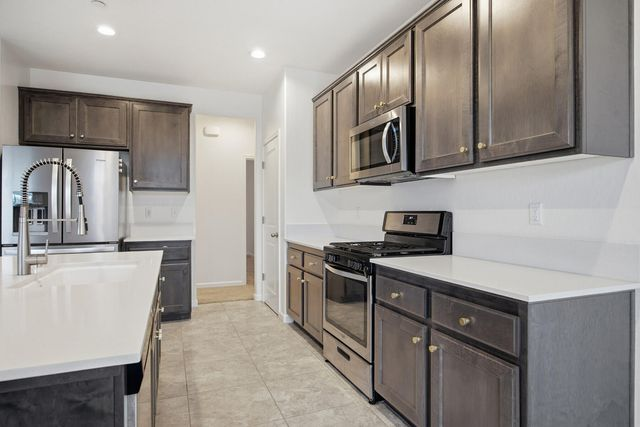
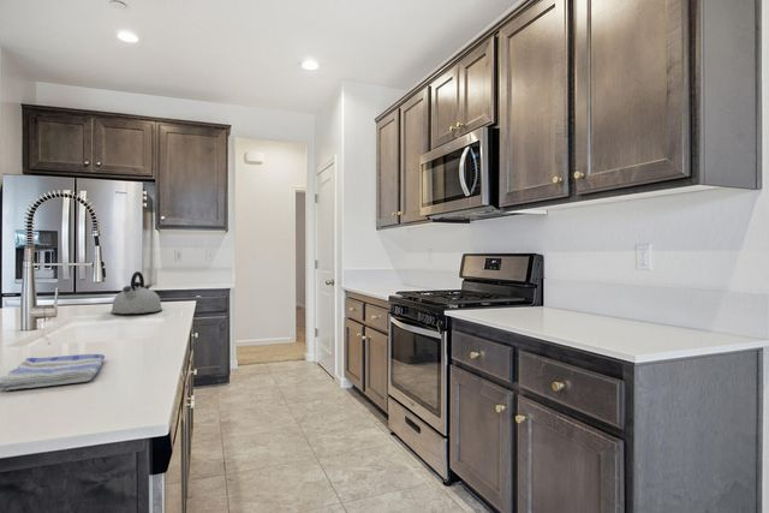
+ kettle (136, 291)
+ dish towel (56, 368)
